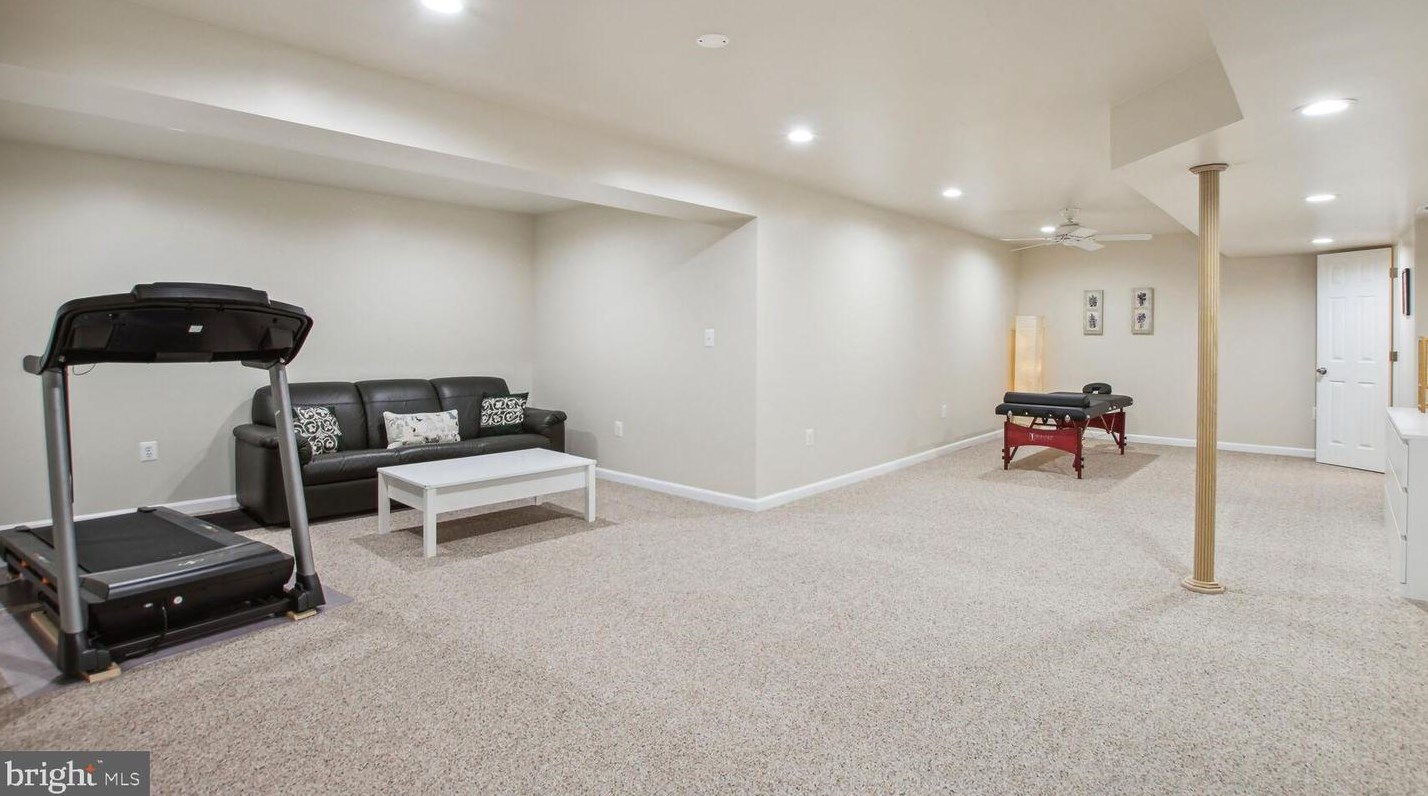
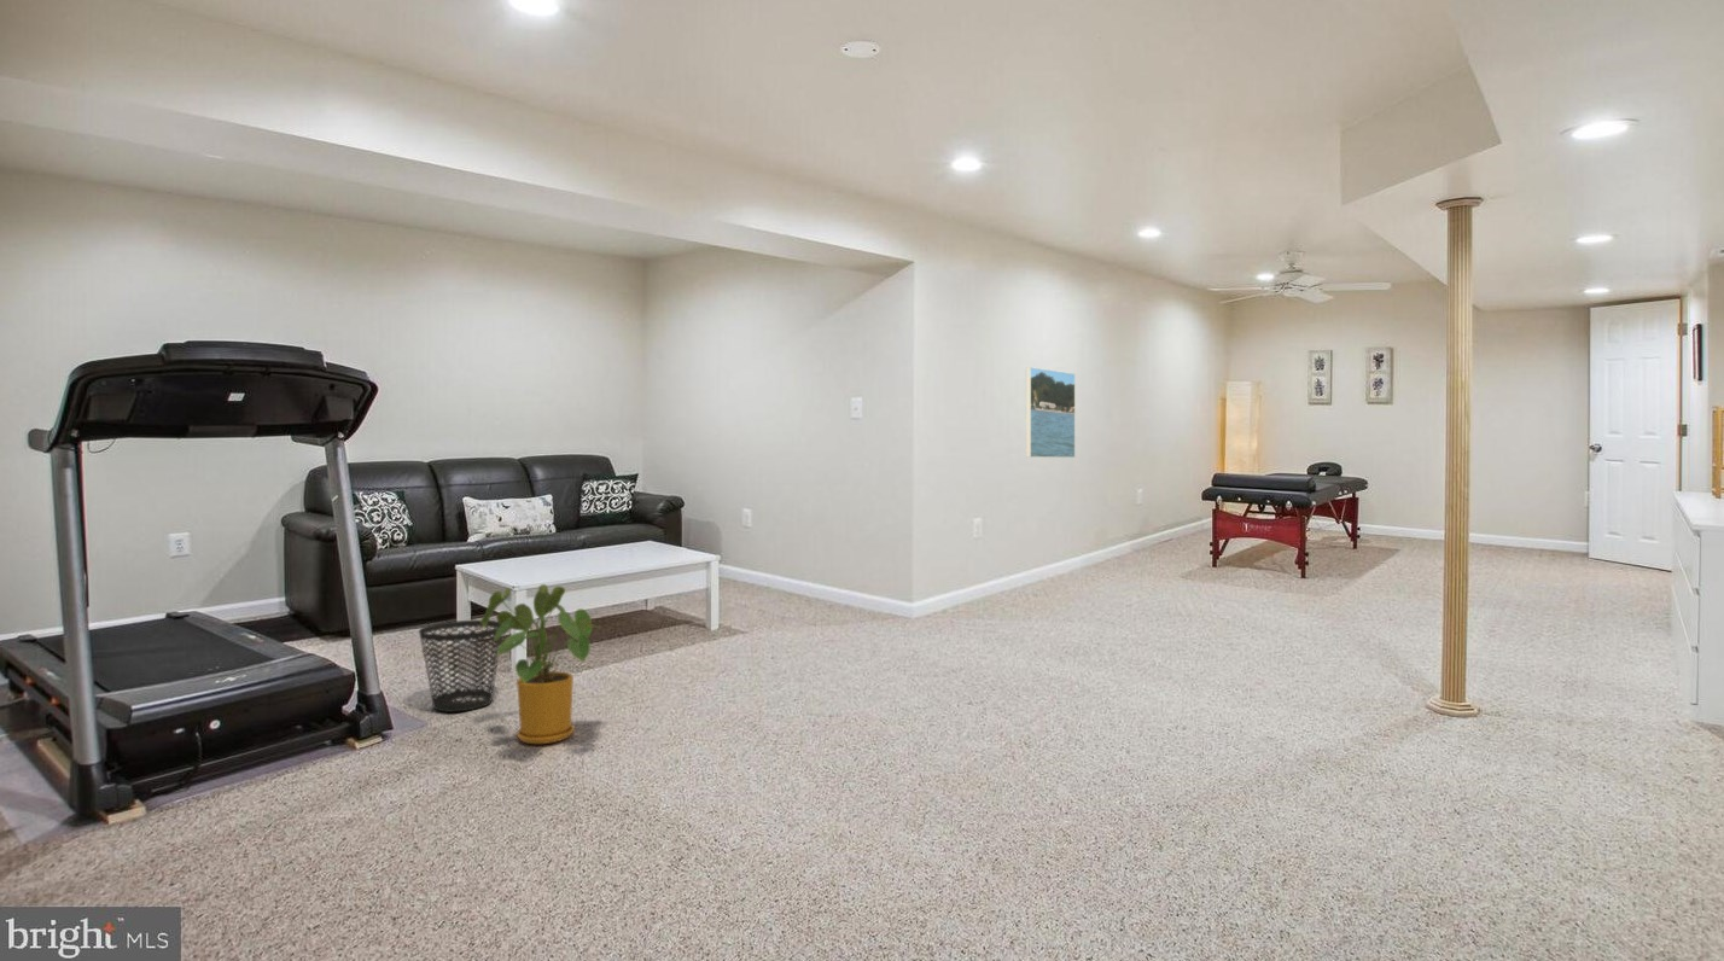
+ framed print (1050, 414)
+ wastebasket (462, 666)
+ house plant (538, 663)
